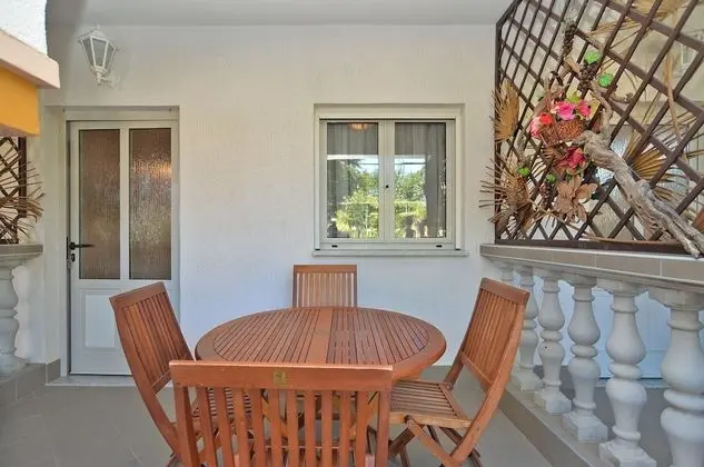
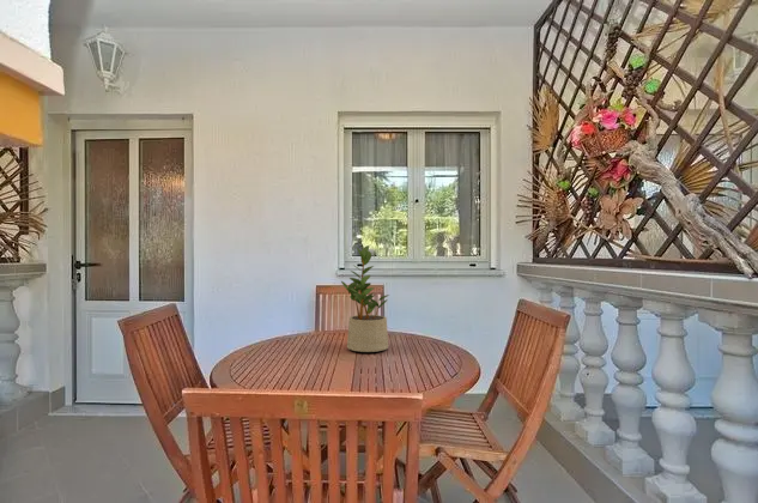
+ potted plant (366, 297)
